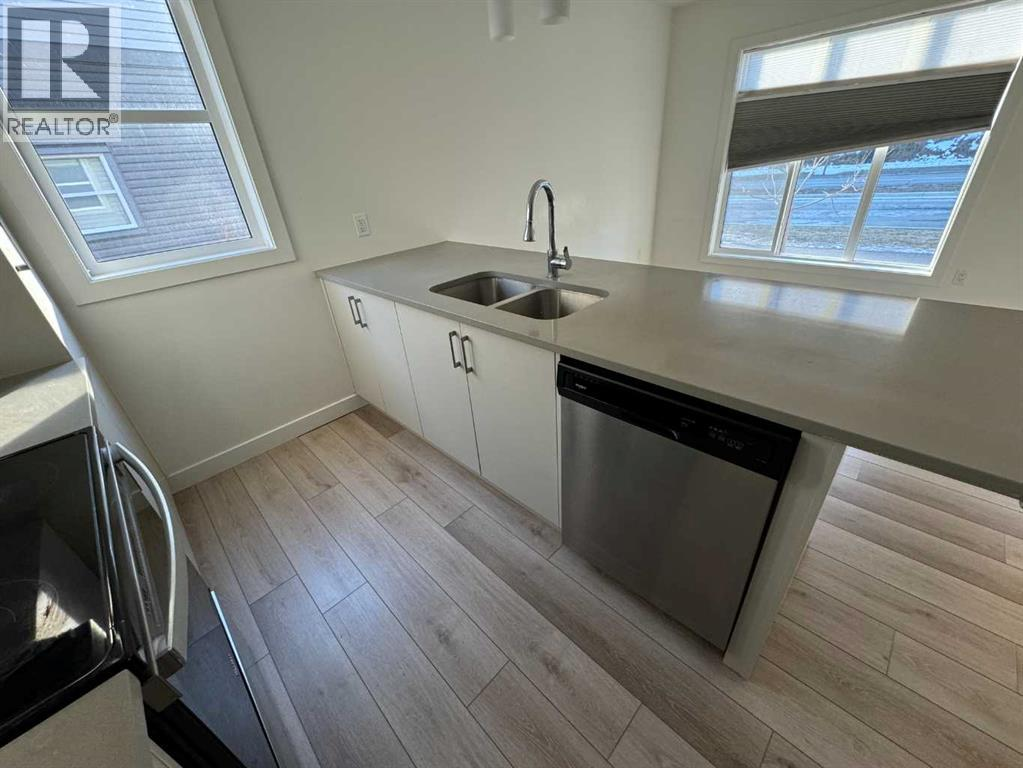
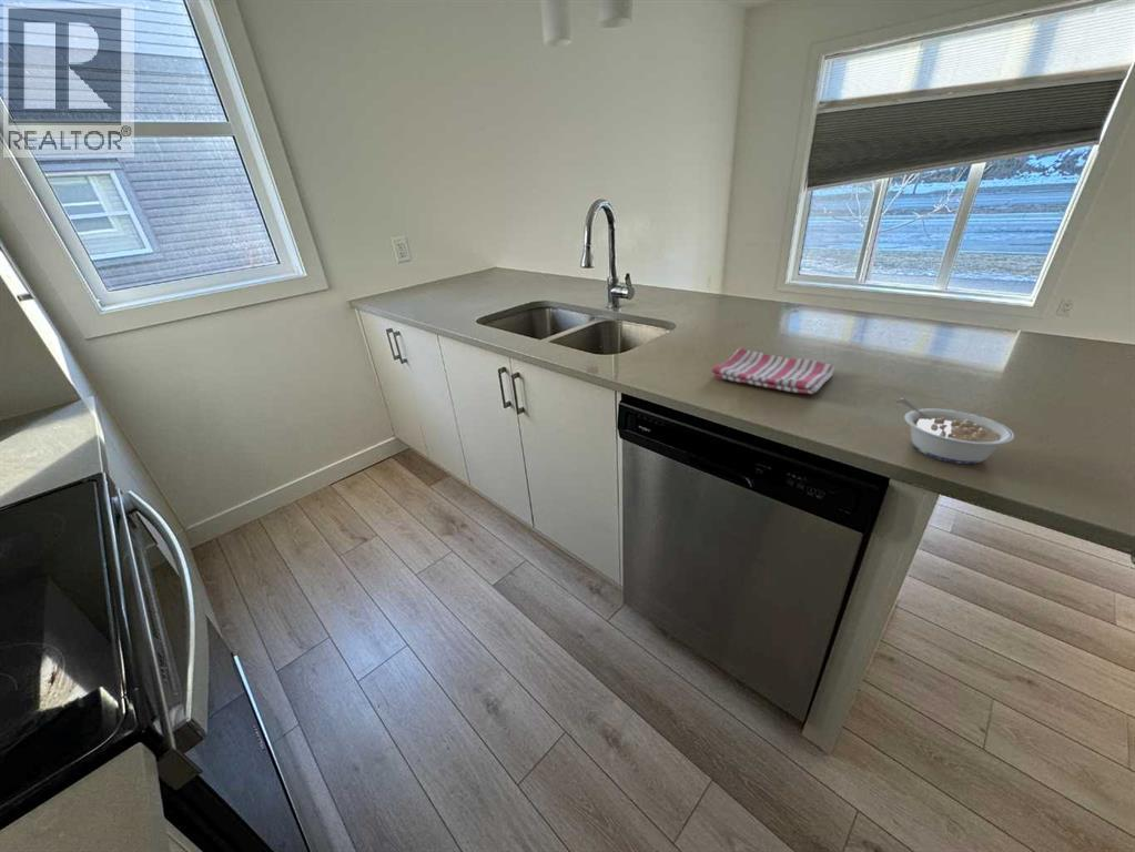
+ dish towel (772, 368)
+ legume (947, 434)
